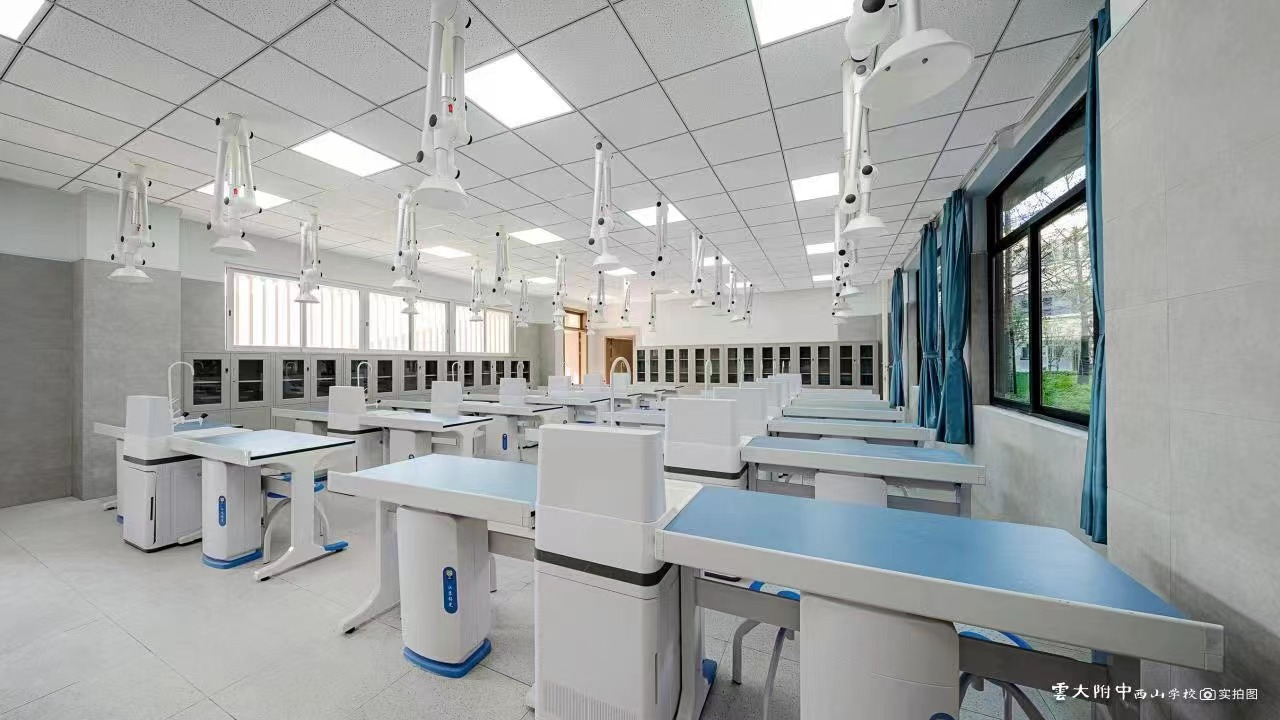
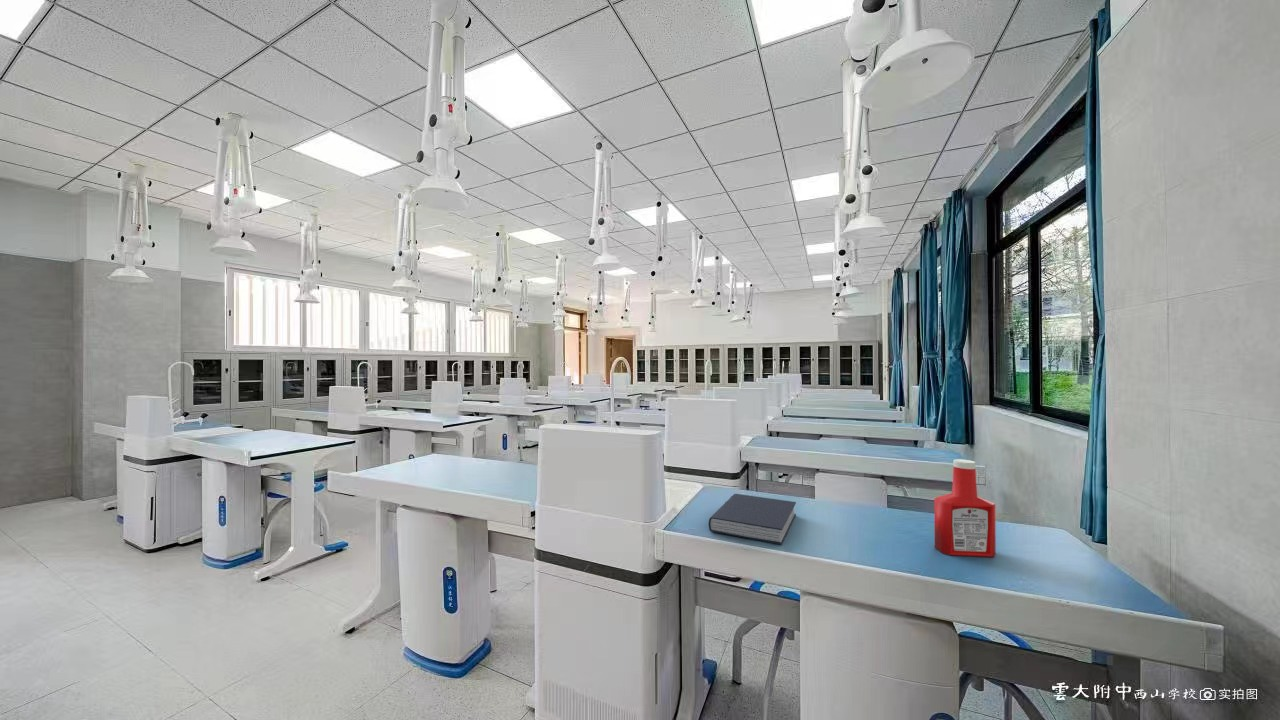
+ soap bottle (964, 506)
+ book (754, 515)
